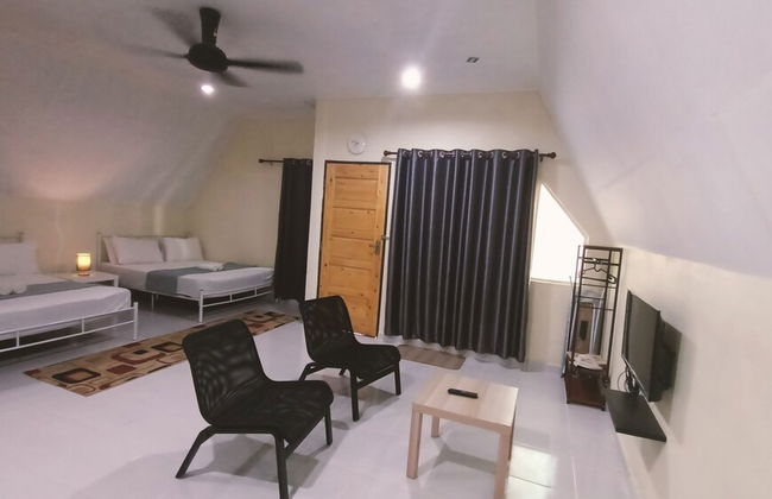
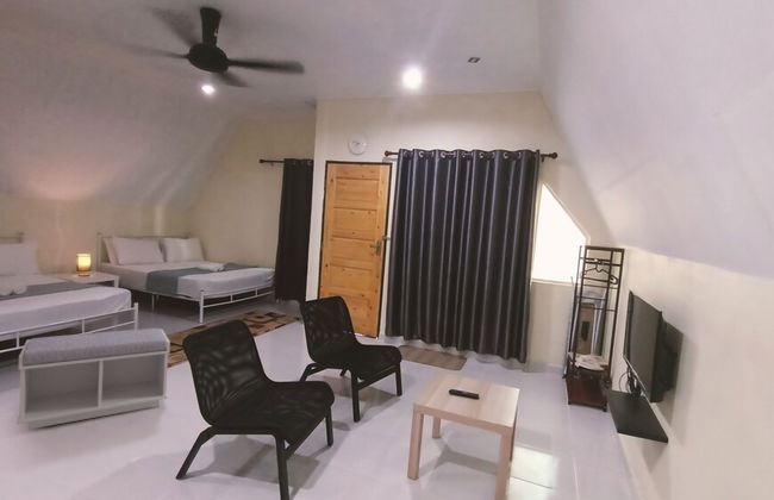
+ bench (99, 371)
